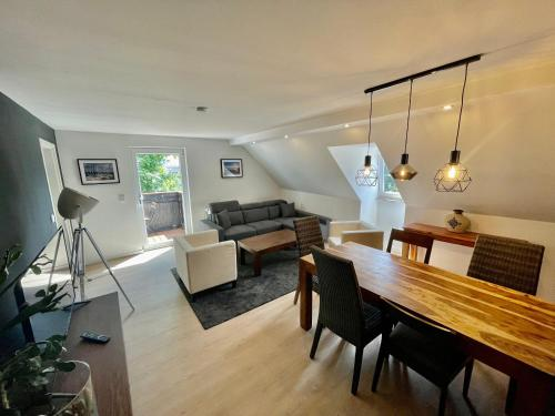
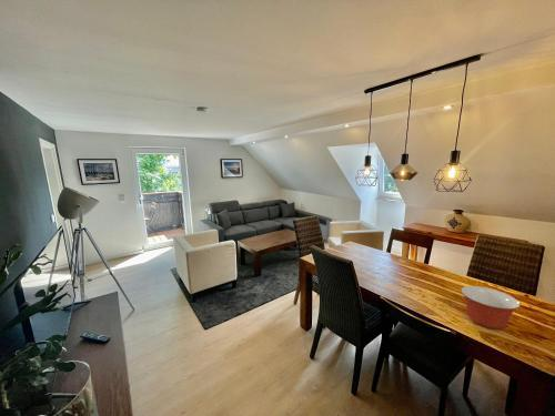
+ mixing bowl (486, 308)
